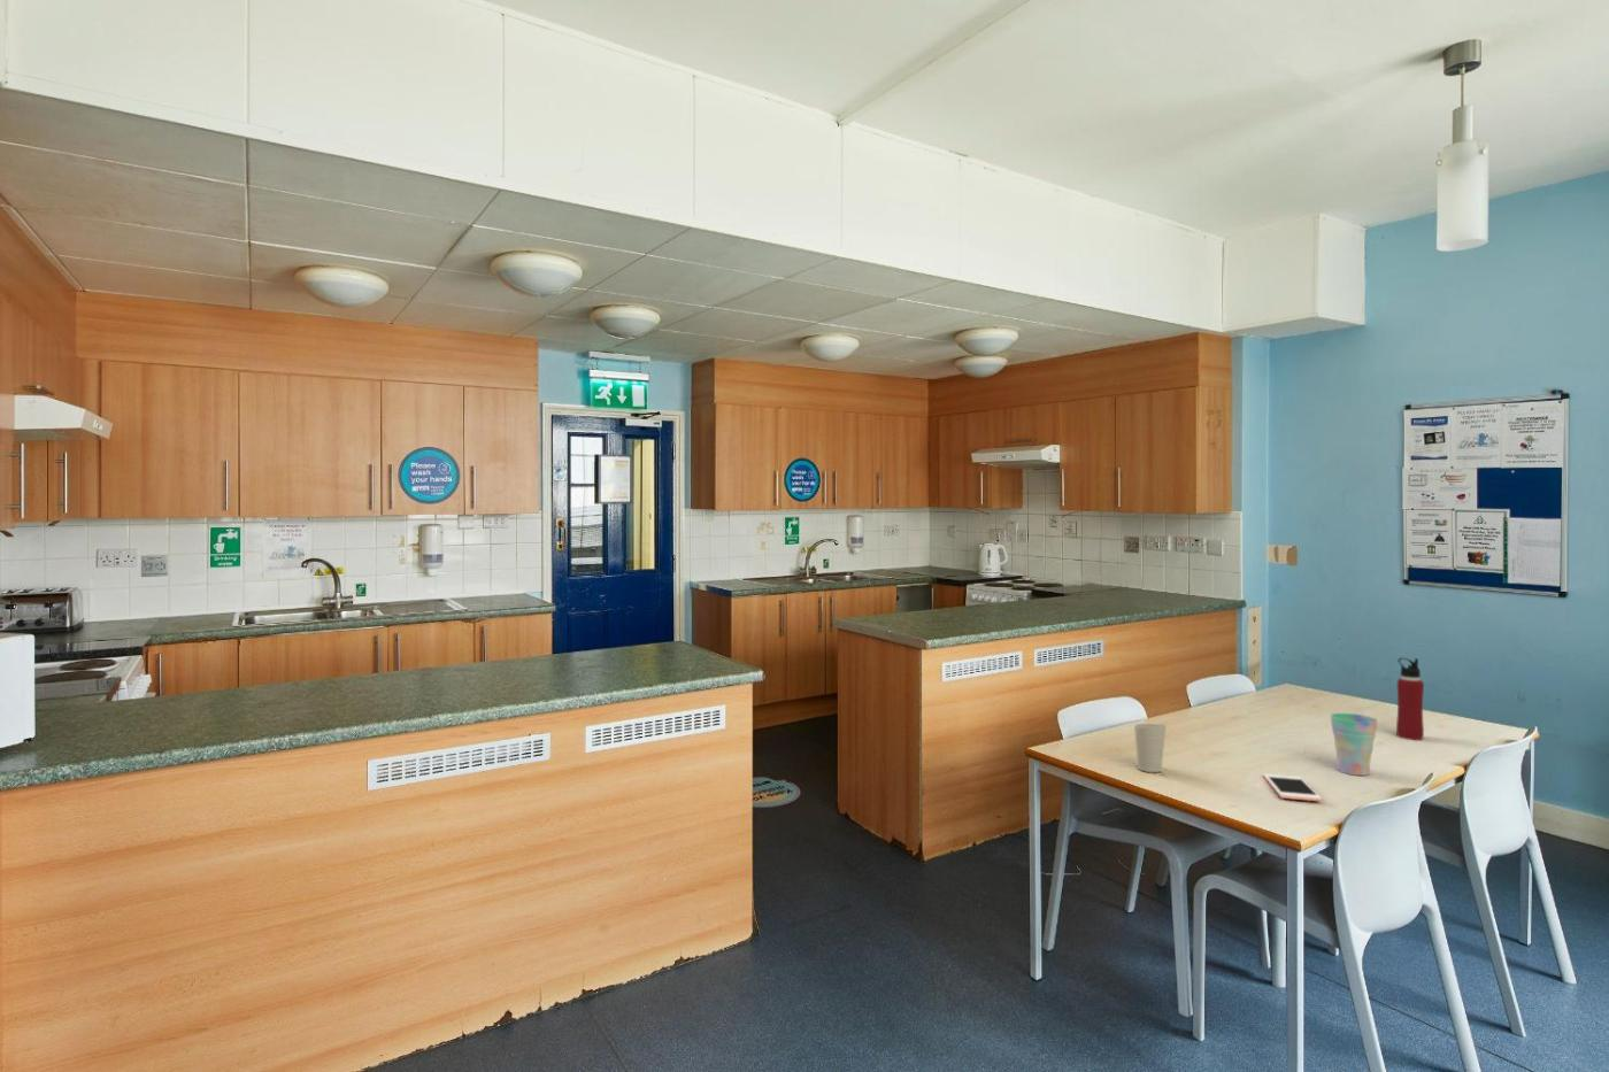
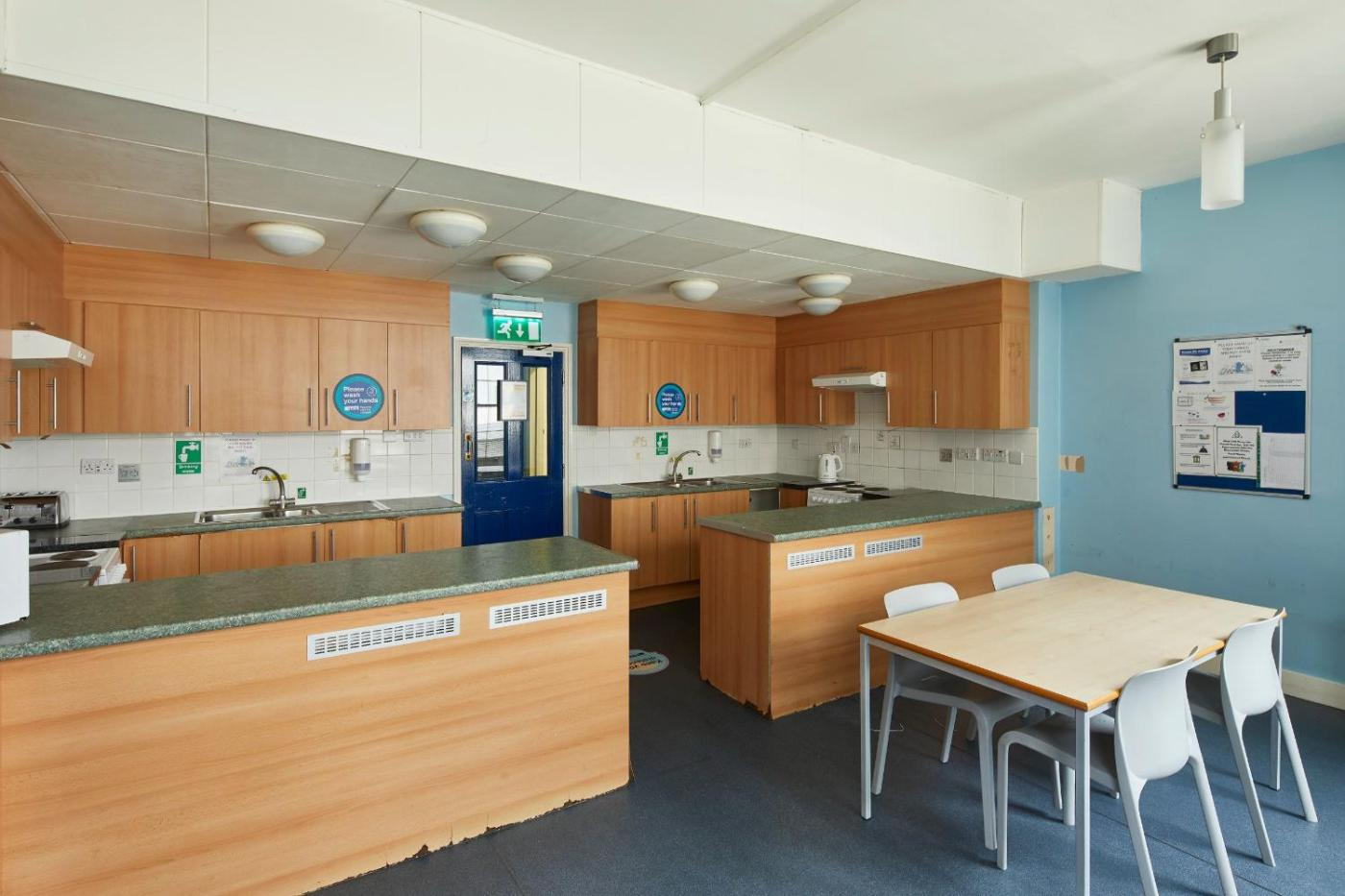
- cup (1353, 744)
- cup (1150, 745)
- cell phone (1291, 786)
- water bottle (1409, 698)
